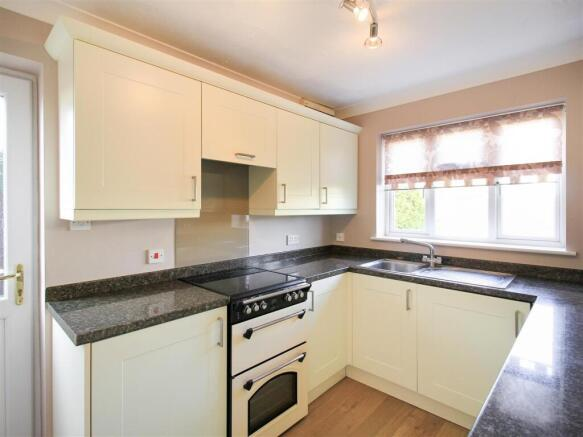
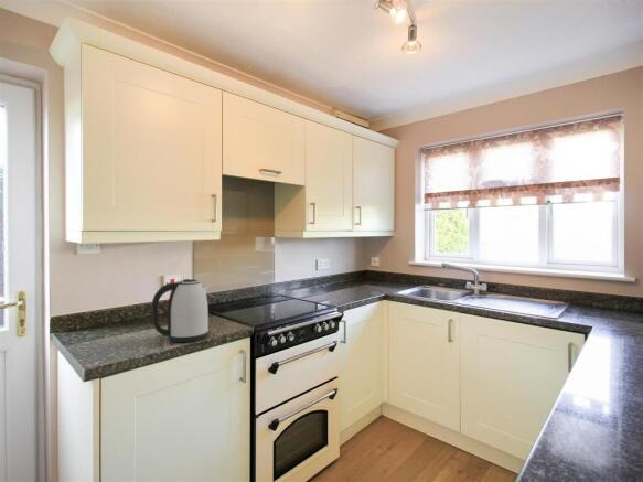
+ kettle (181, 309)
